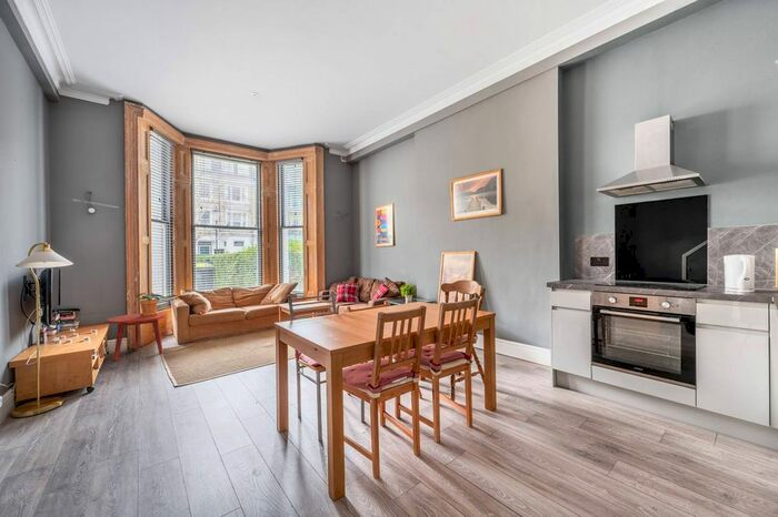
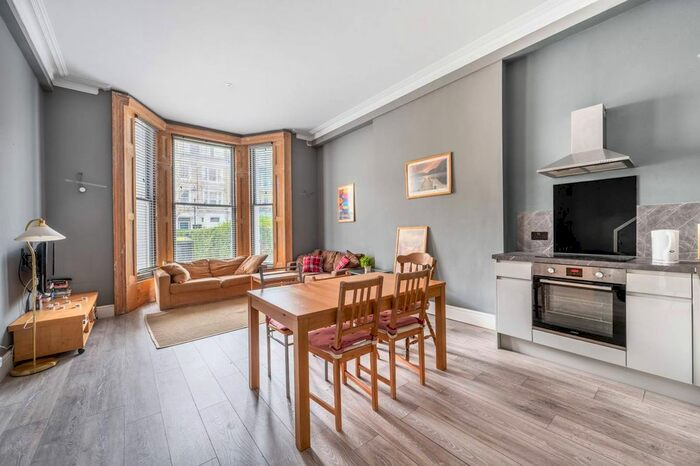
- side table (137, 335)
- potted plant (151, 304)
